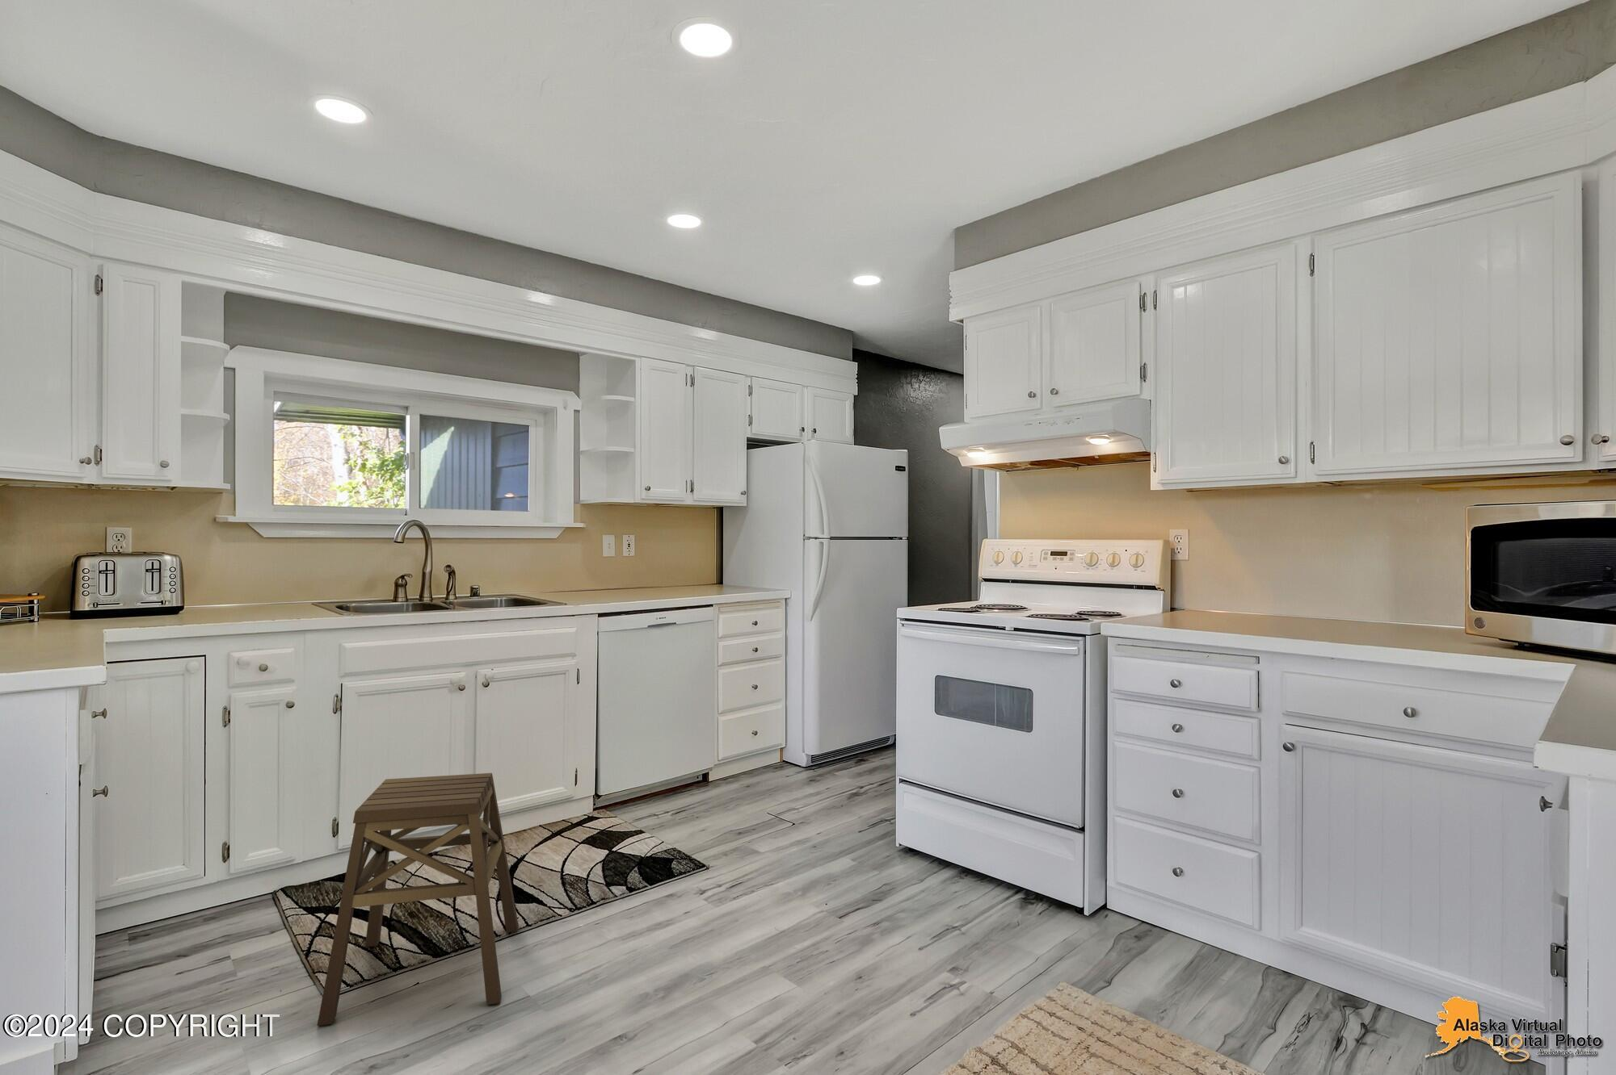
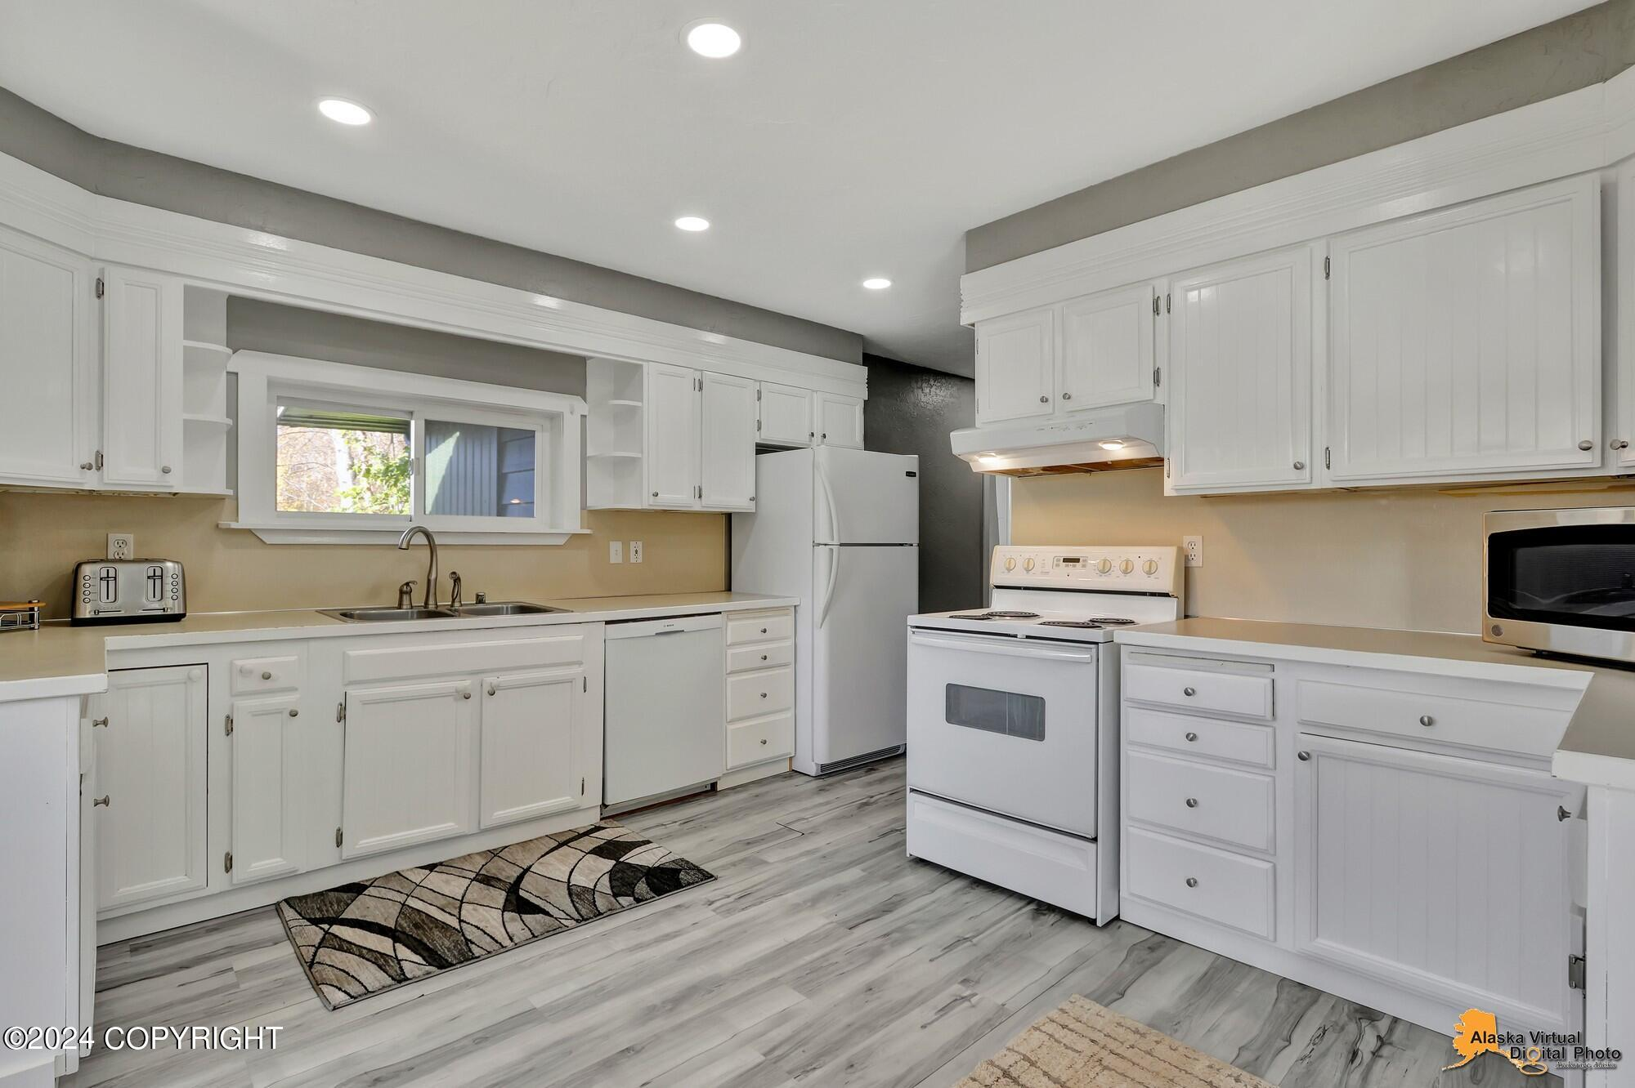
- stool (431, 884)
